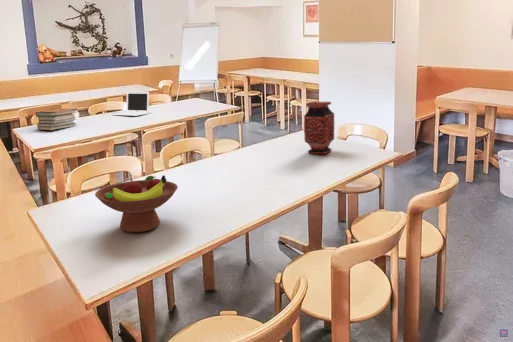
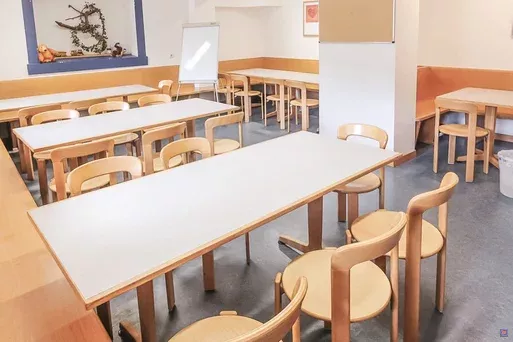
- laptop (130, 103)
- fruit bowl (138, 201)
- book stack (57, 119)
- vase (319, 127)
